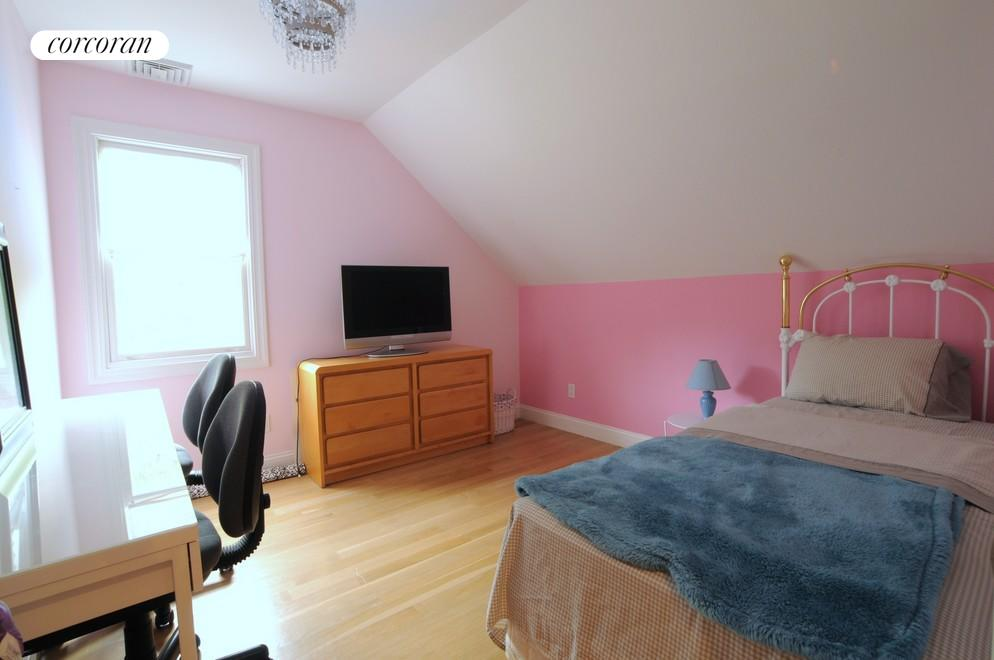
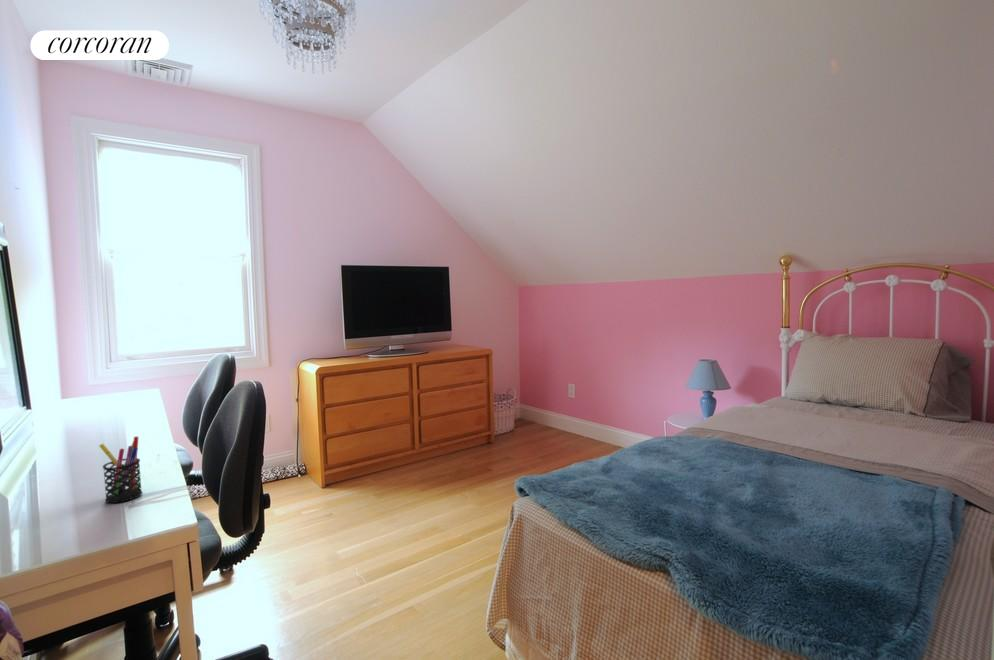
+ pen holder (126, 466)
